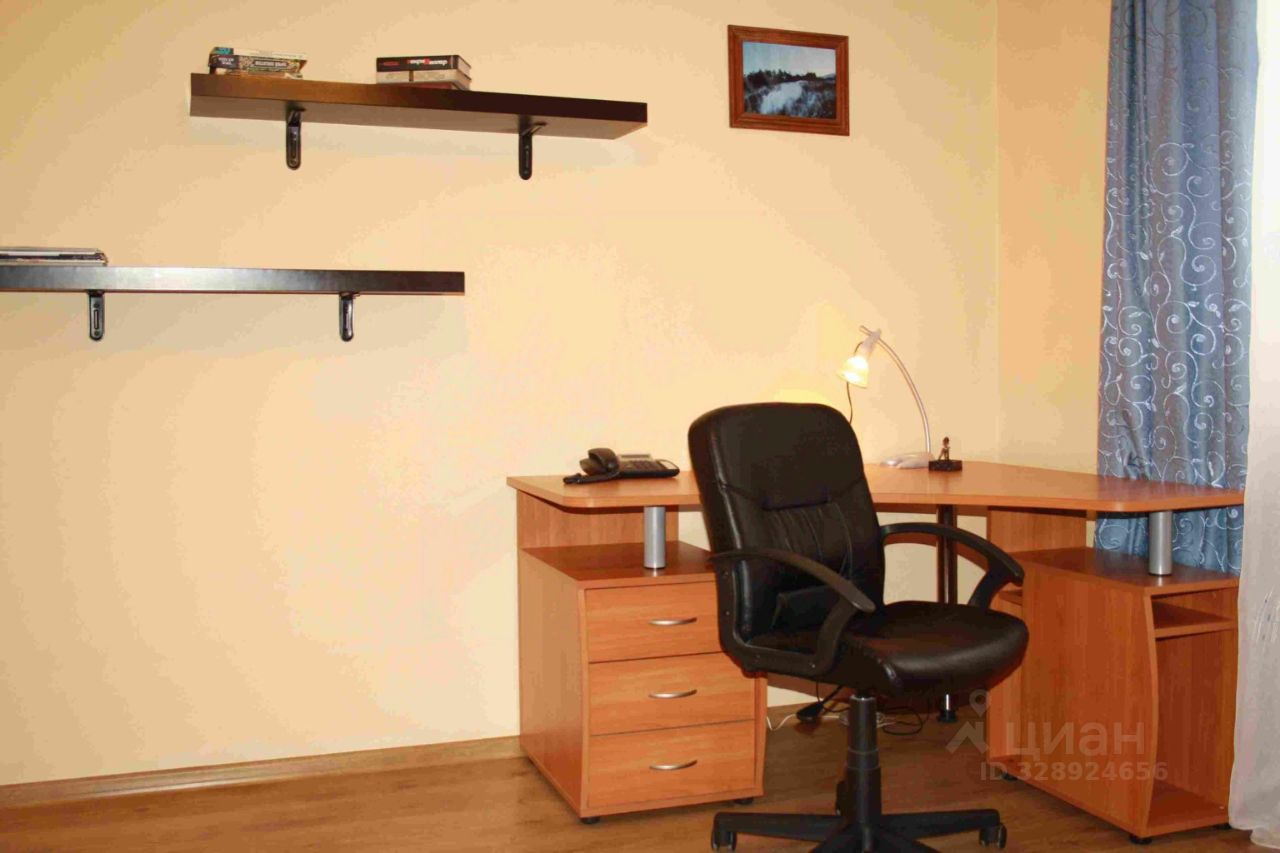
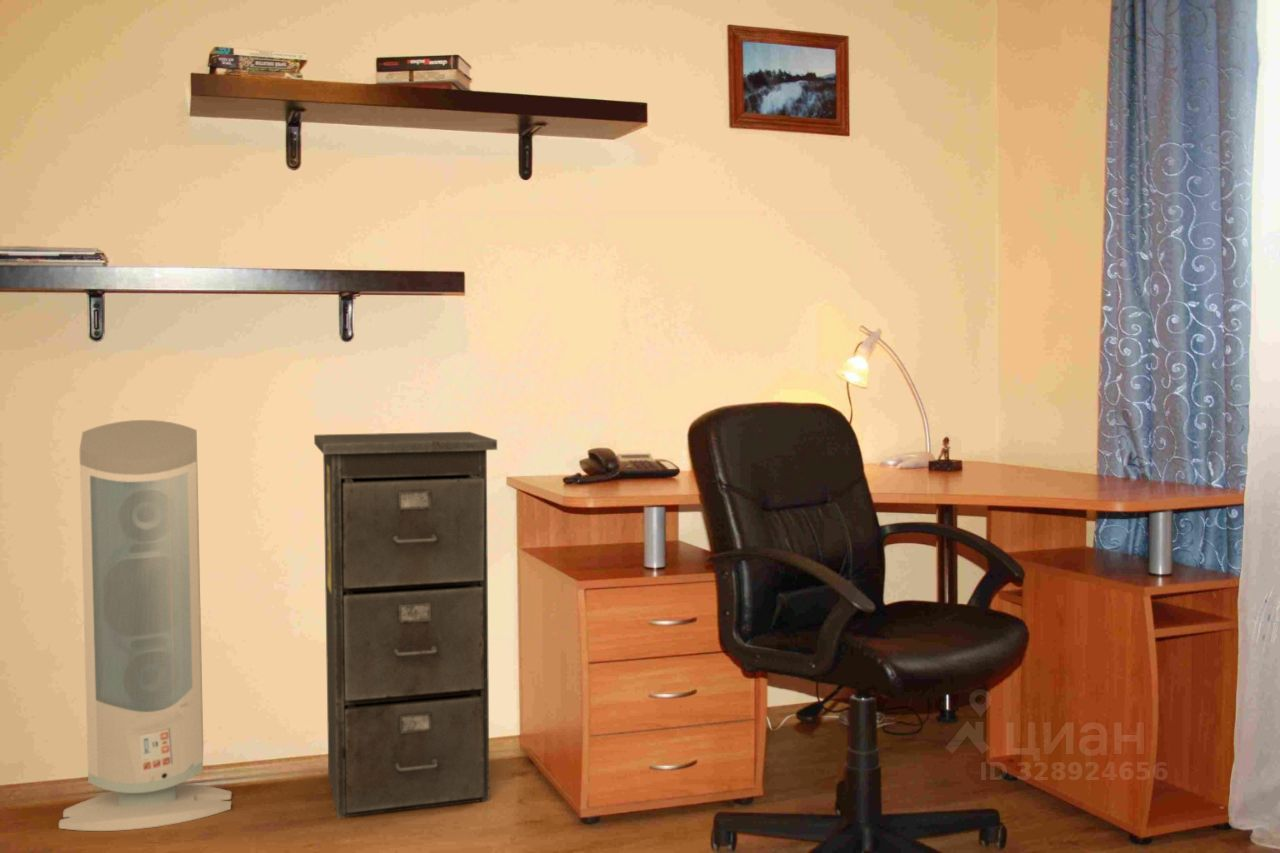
+ filing cabinet (406, 616)
+ air purifier (143, 617)
